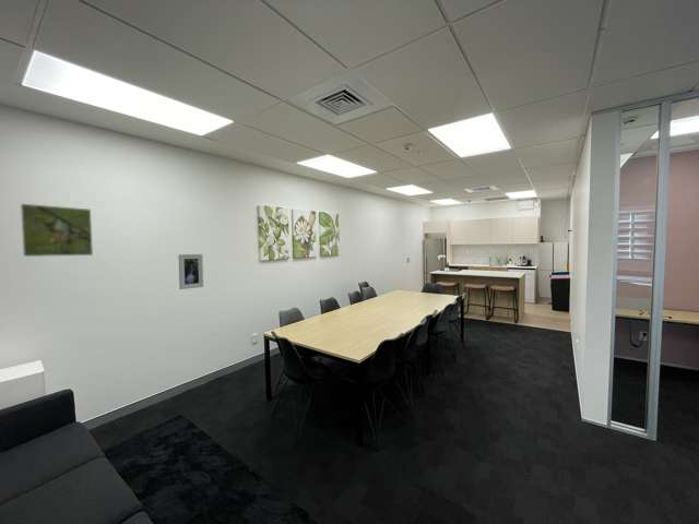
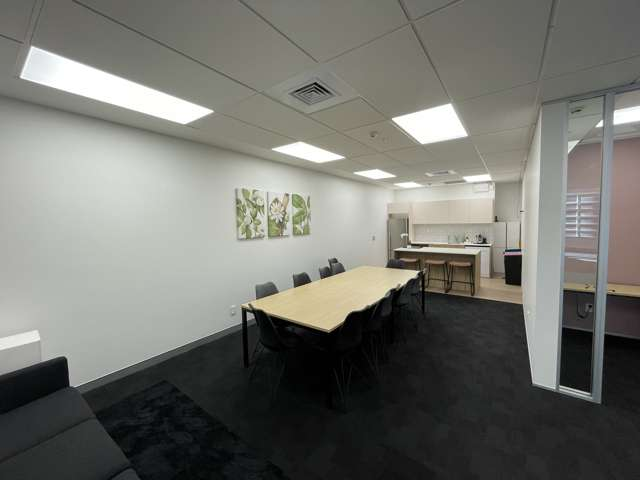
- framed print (191, 271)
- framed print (59, 230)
